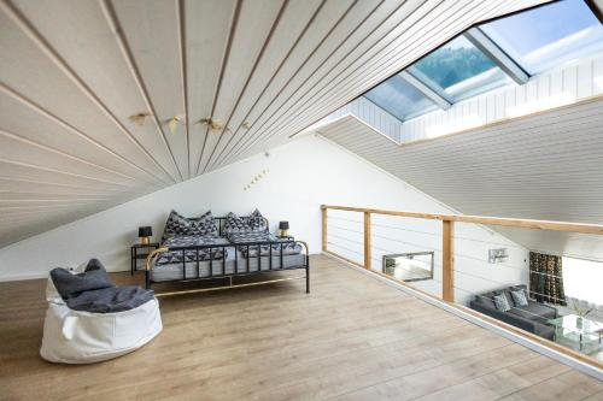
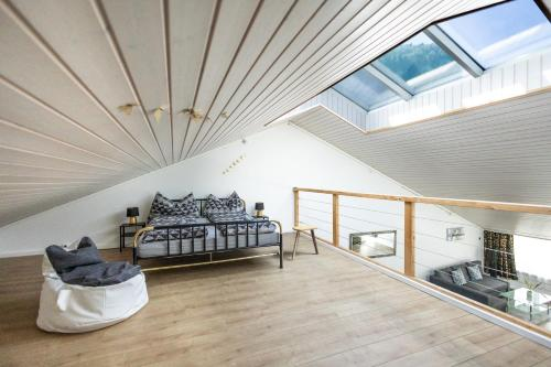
+ stool (298, 240)
